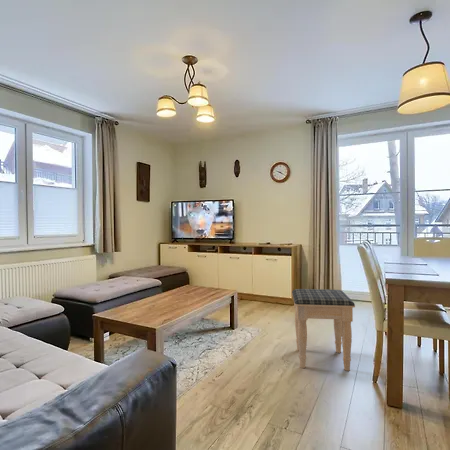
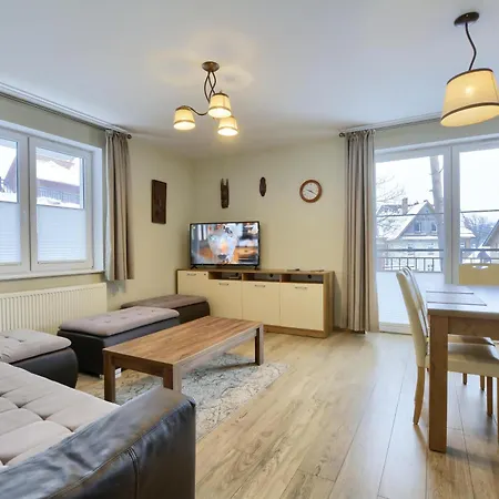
- footstool (321, 318)
